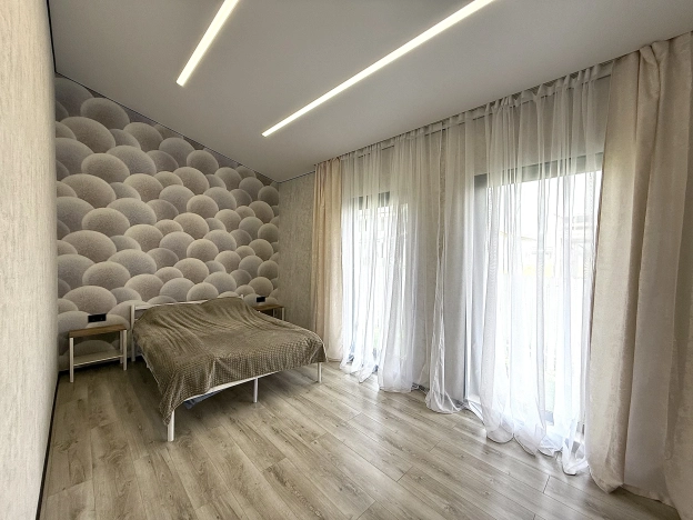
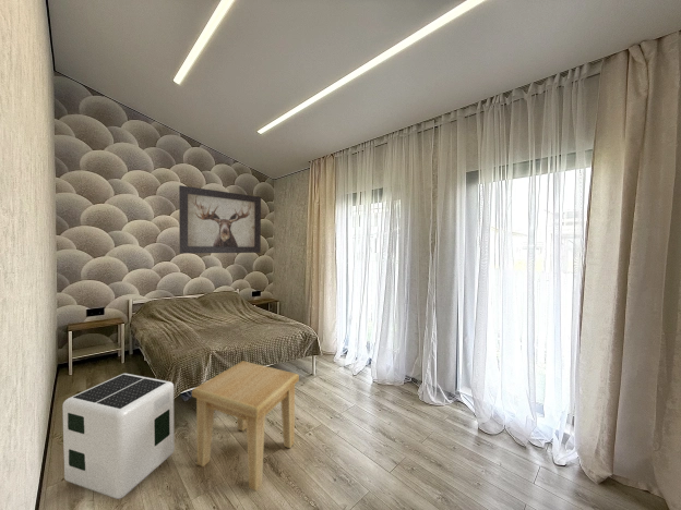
+ air purifier (122, 429)
+ wall art (224, 222)
+ side table (248, 416)
